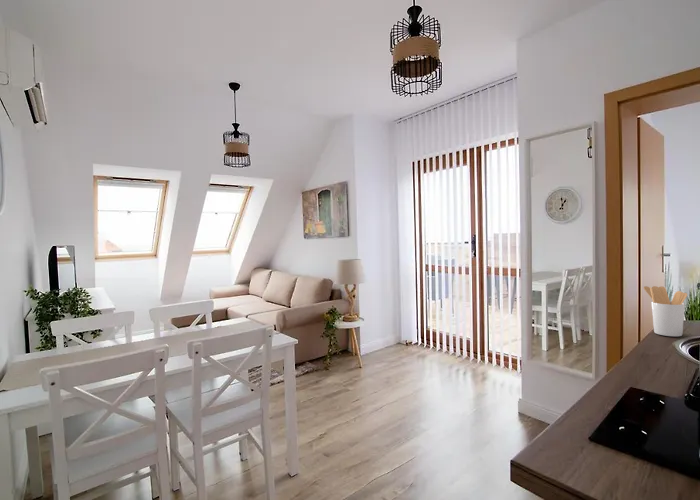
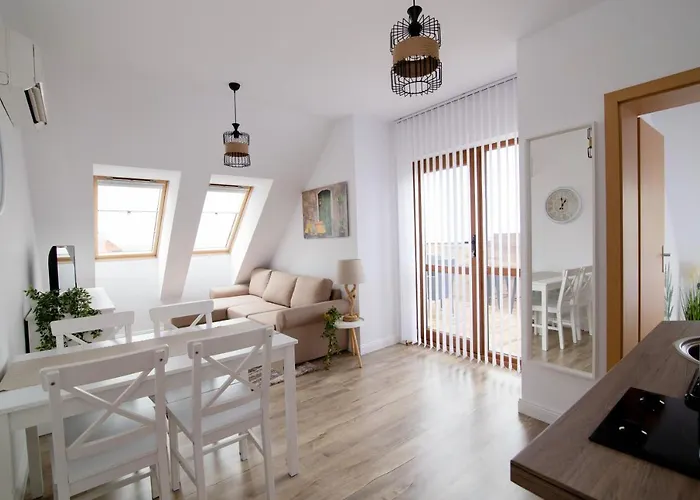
- utensil holder (663, 309)
